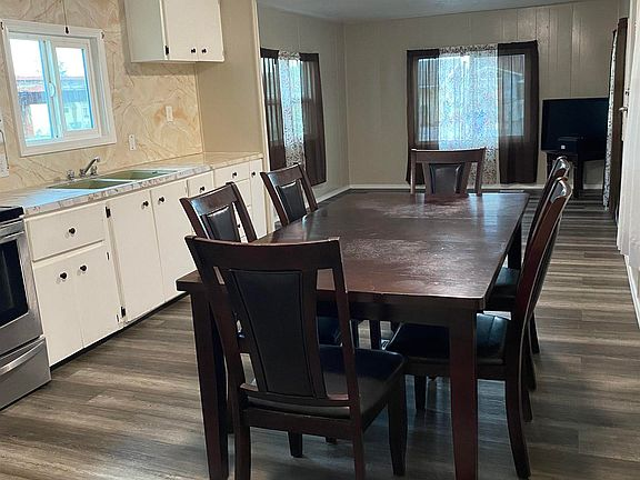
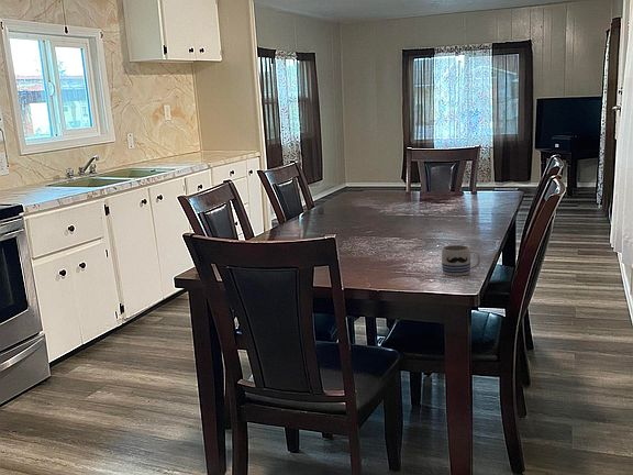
+ mug (460, 259)
